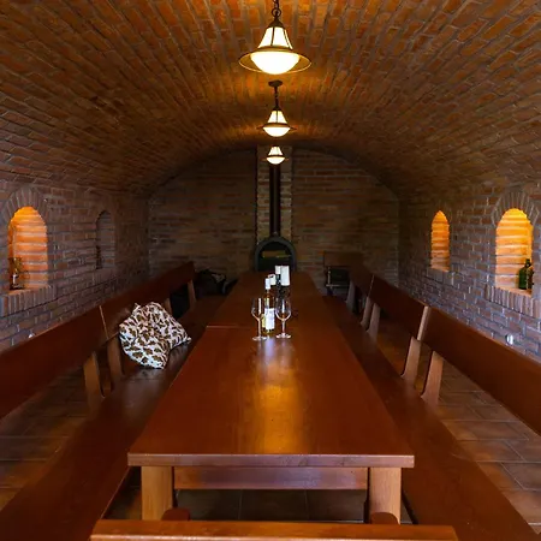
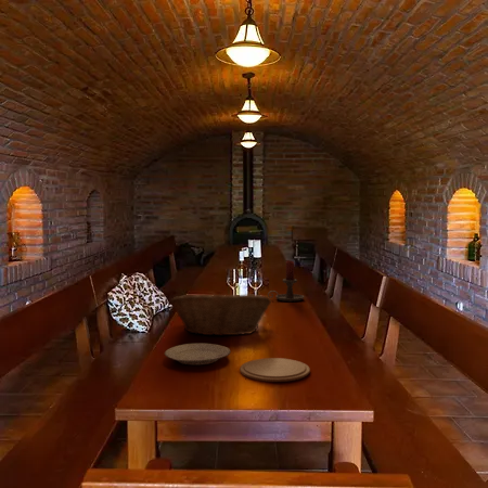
+ fruit basket (220, 309)
+ candle holder (285, 280)
+ plate (197, 355)
+ plate (274, 368)
